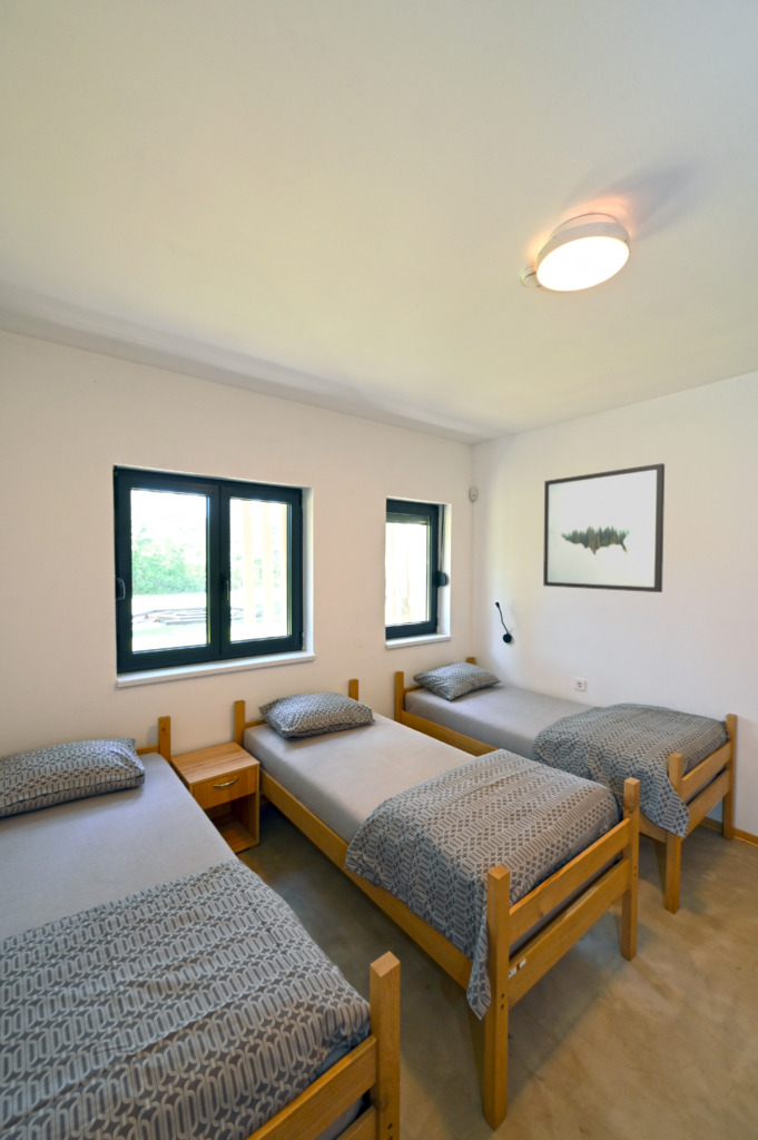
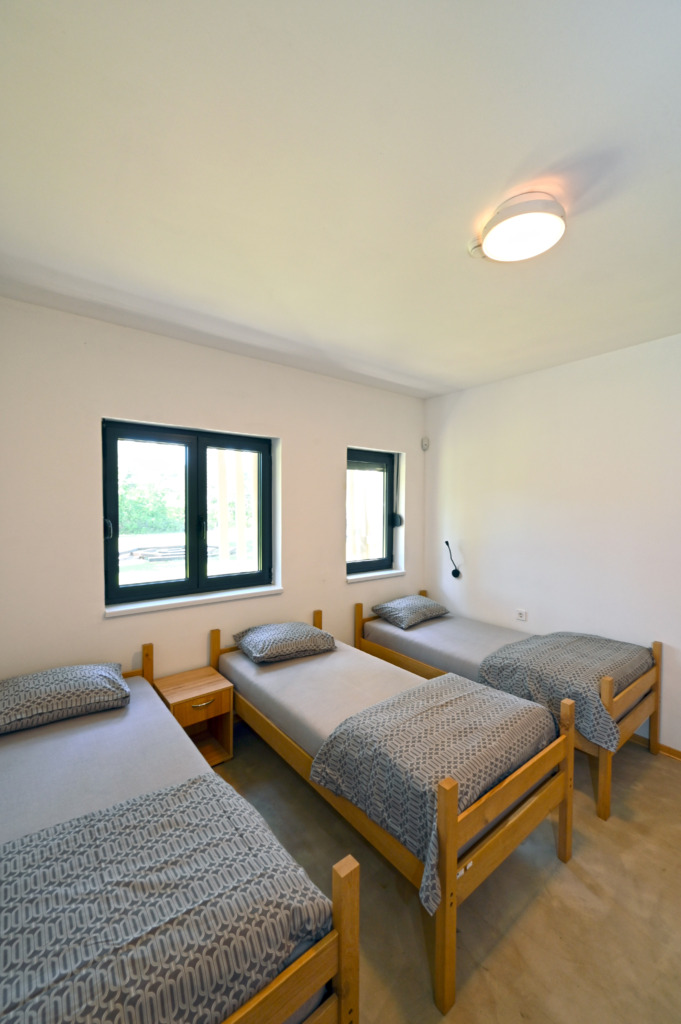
- wall art (598, 531)
